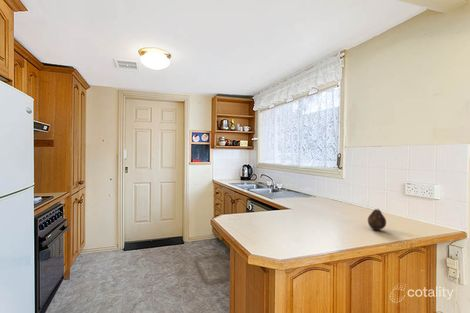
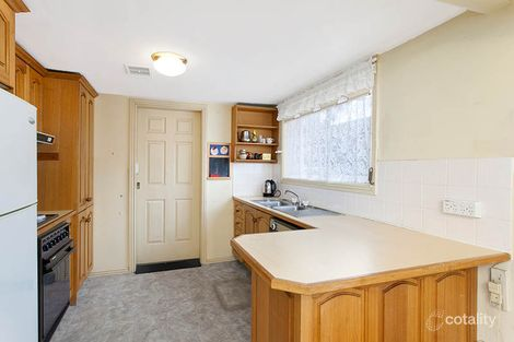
- fruit (376, 218)
